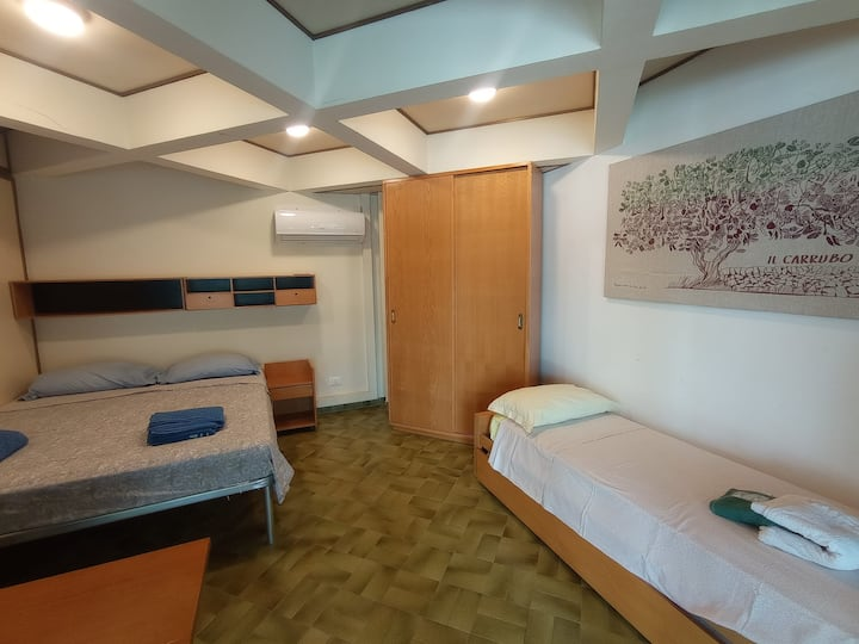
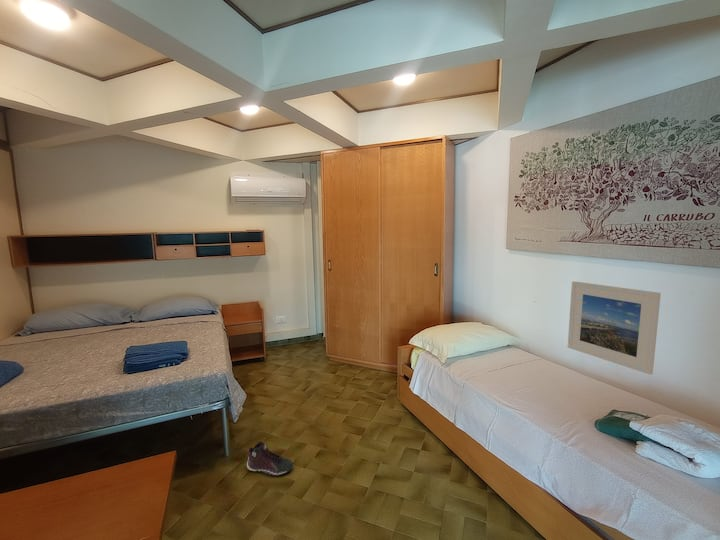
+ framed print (608, 323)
+ sneaker (268, 456)
